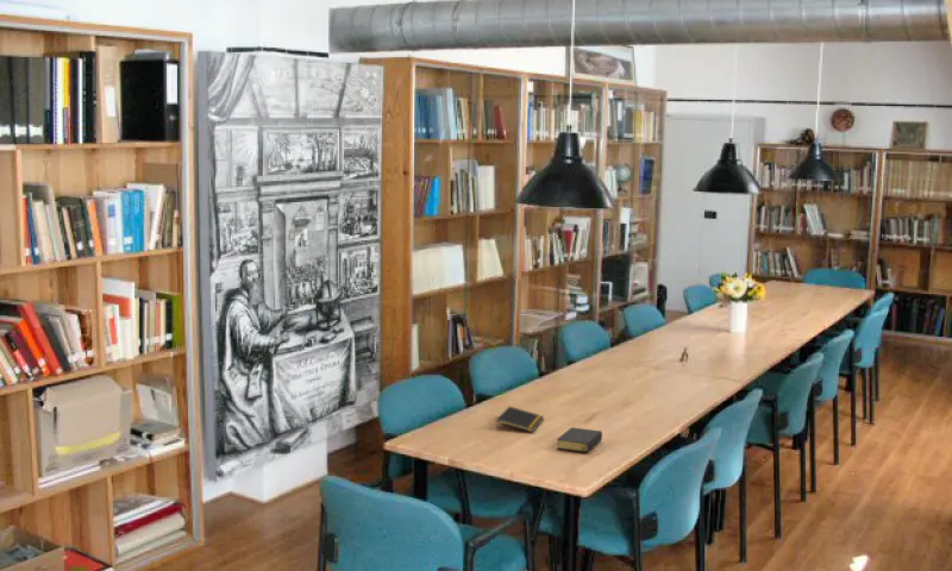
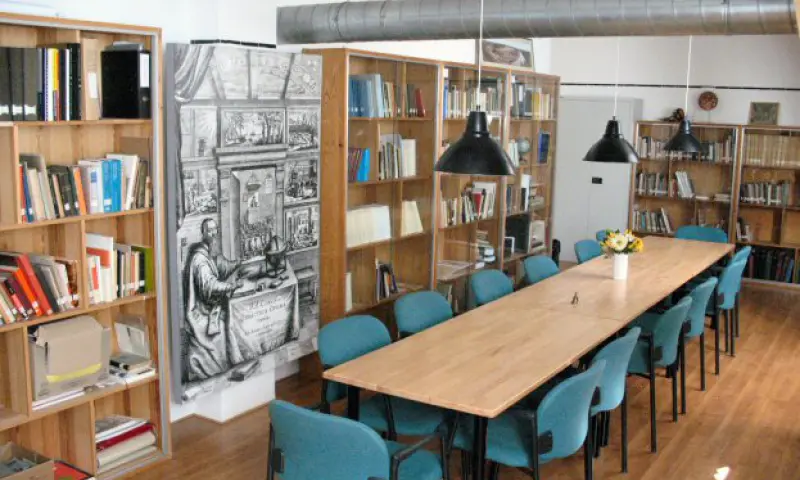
- notepad (520, 419)
- bible (581, 438)
